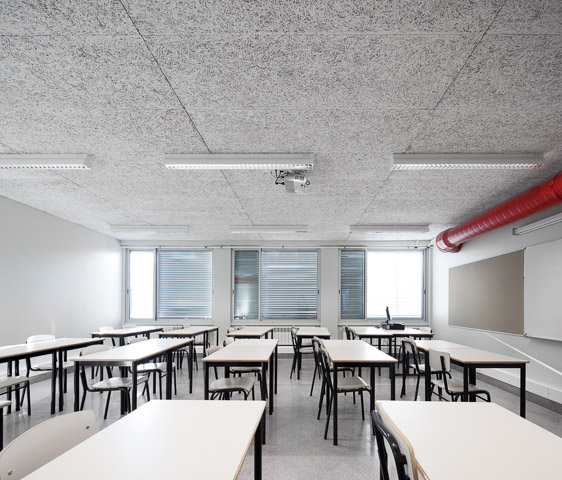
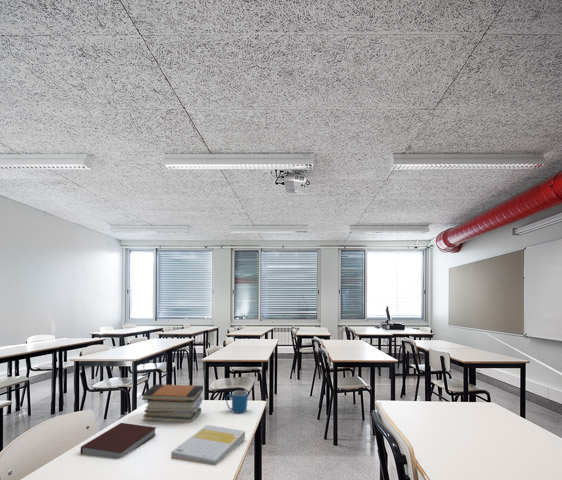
+ mug (236, 401)
+ notebook (120, 440)
+ book (210, 444)
+ book stack (173, 403)
